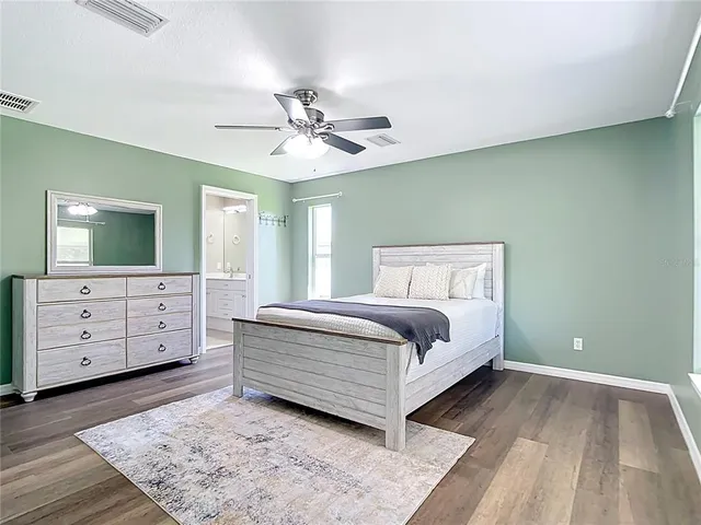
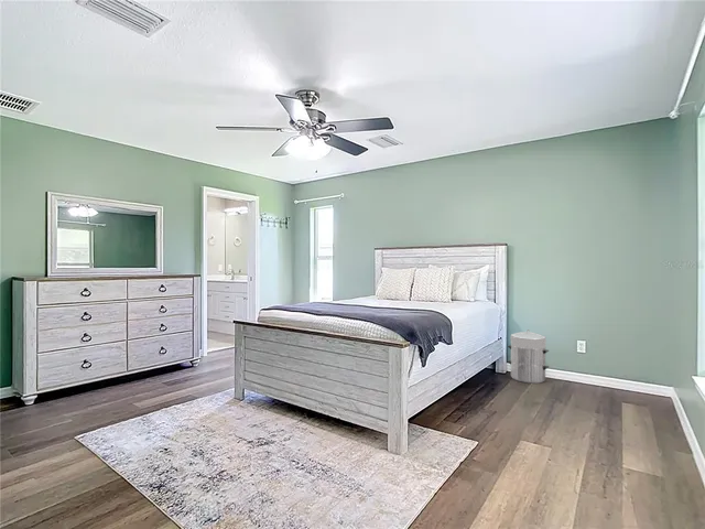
+ waste bin (528, 354)
